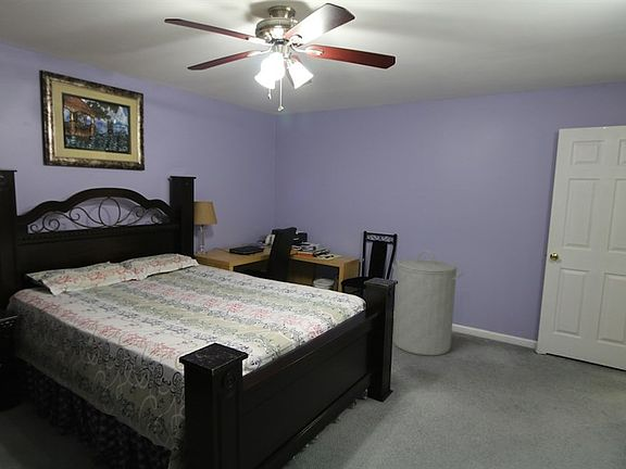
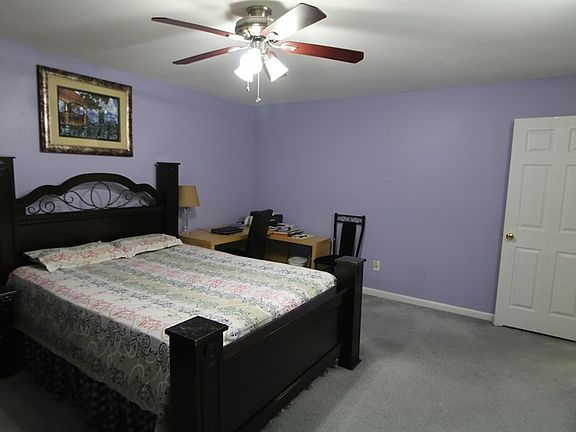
- laundry hamper (424, 297)
